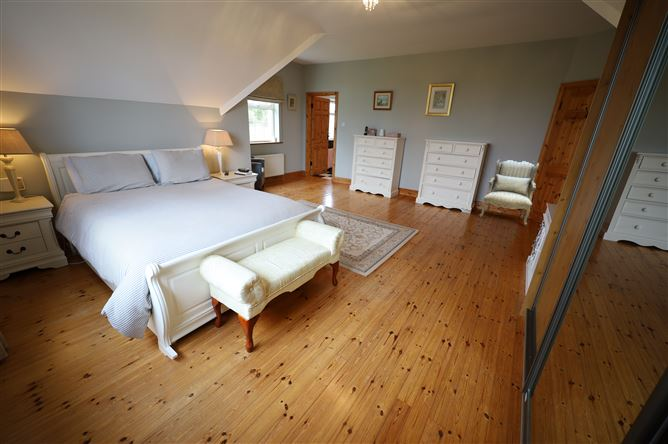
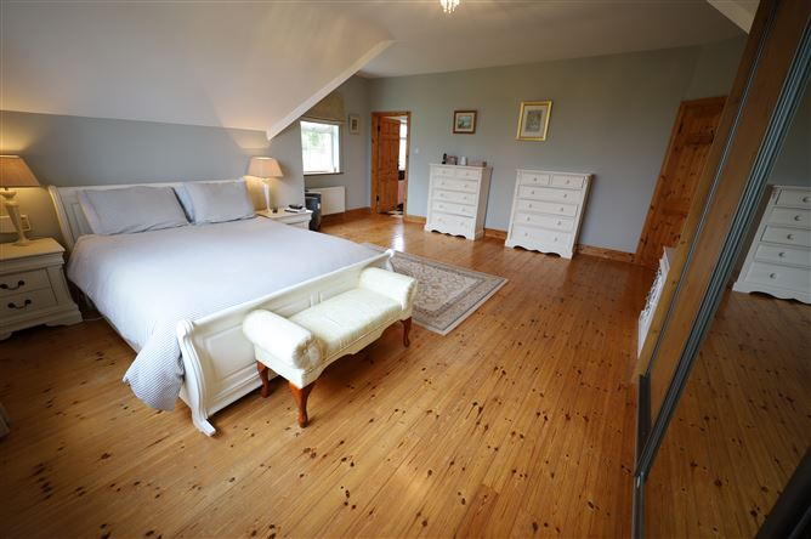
- armchair (510, 187)
